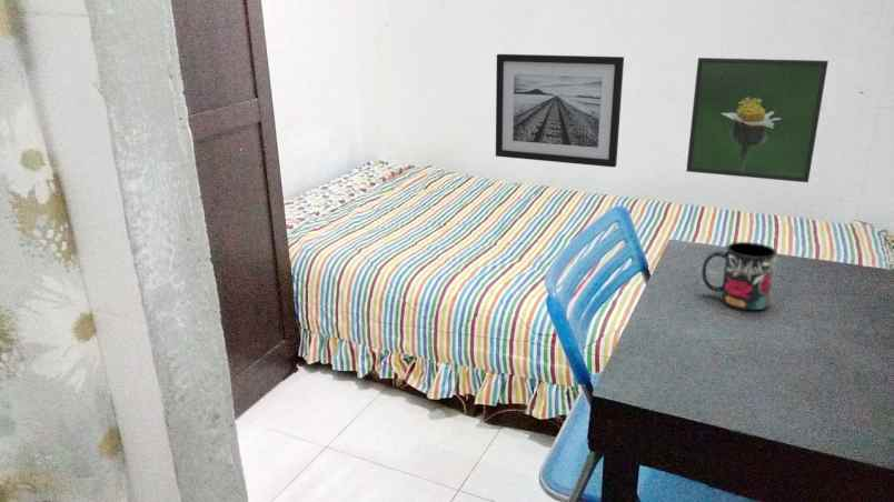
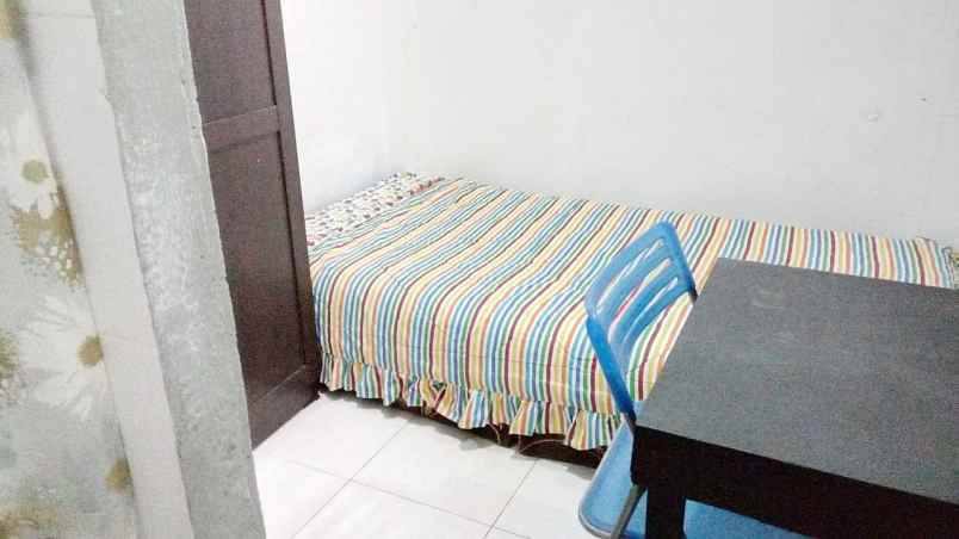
- mug (736, 273)
- wall art (555, 109)
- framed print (753, 119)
